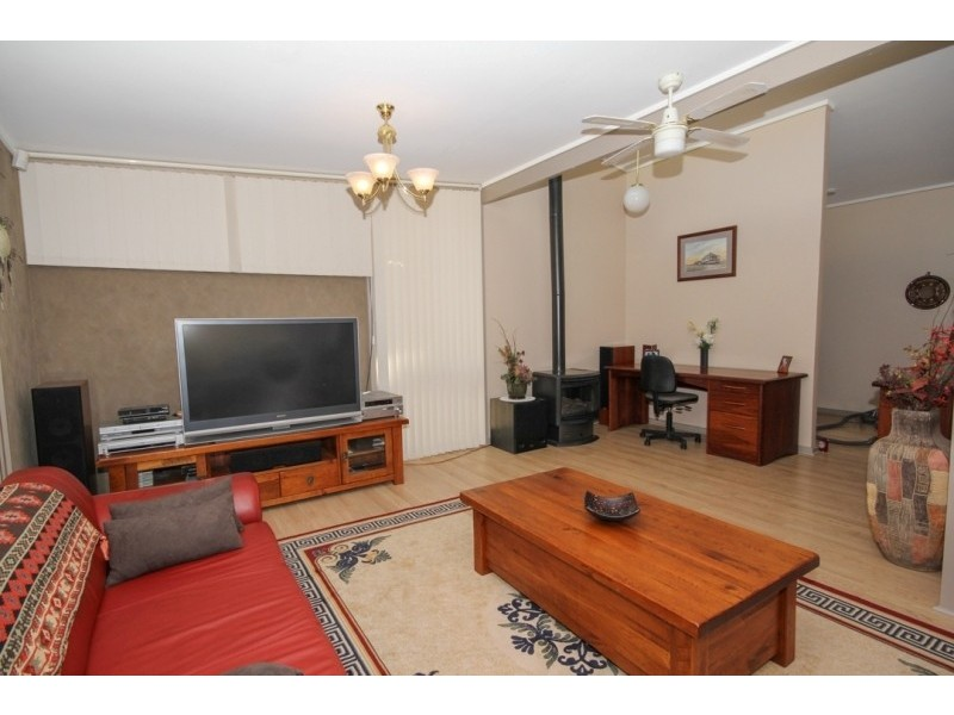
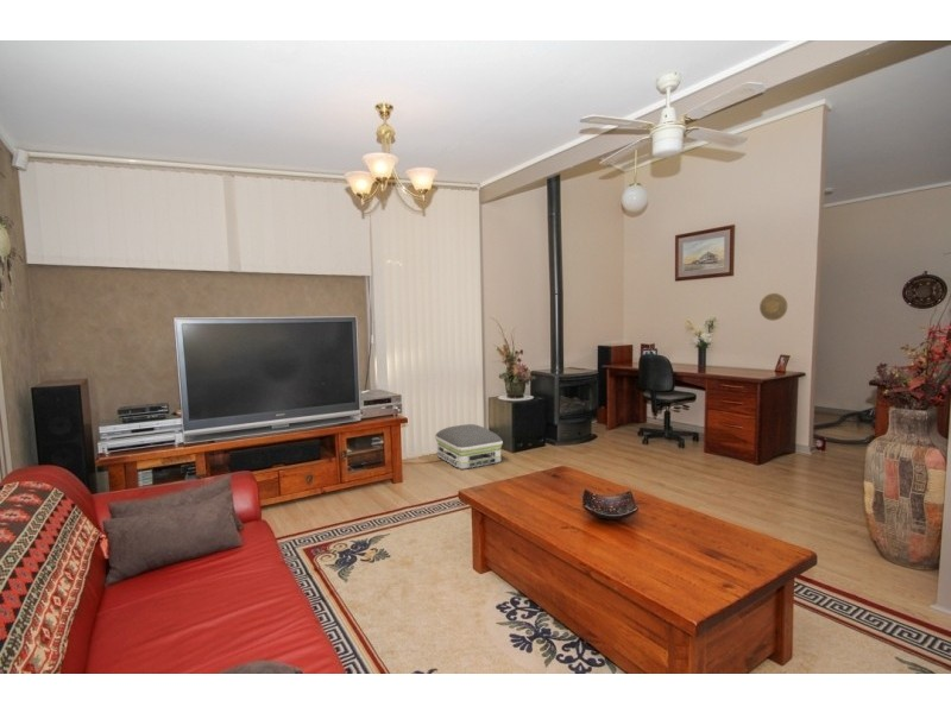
+ decorative plate (771, 307)
+ air purifier (467, 442)
